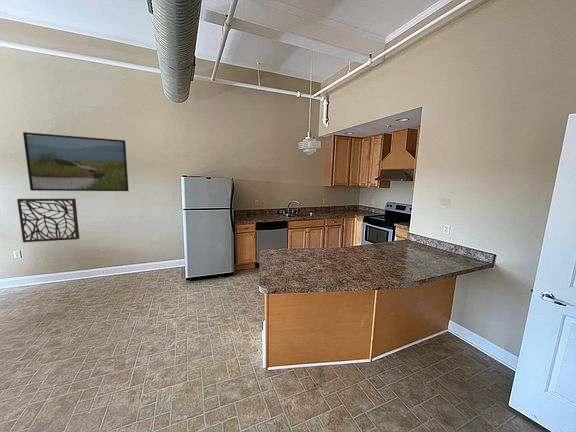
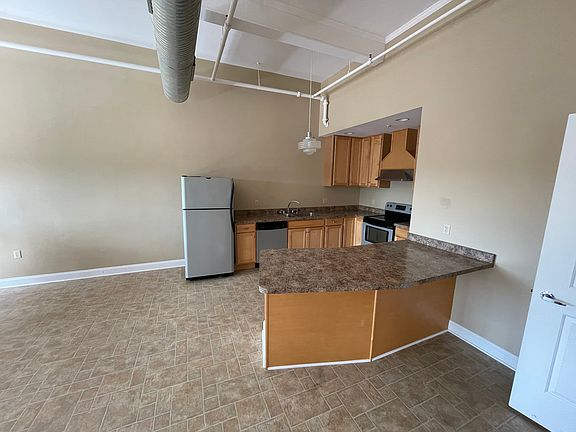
- decorative wall panel (50, 219)
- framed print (80, 164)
